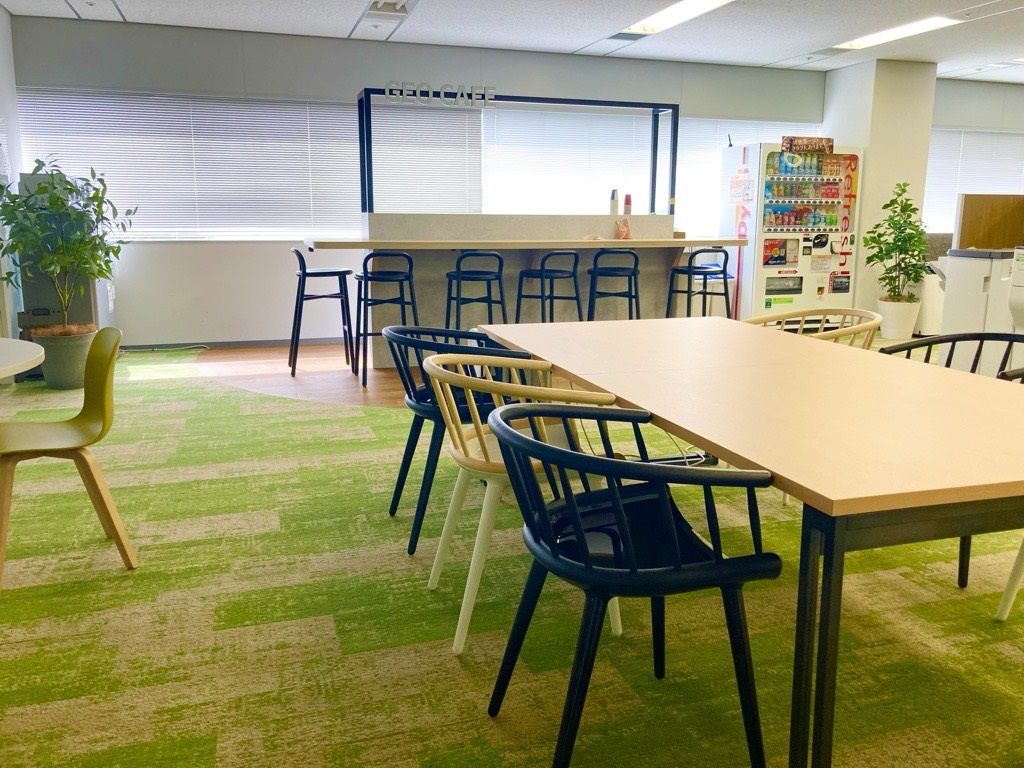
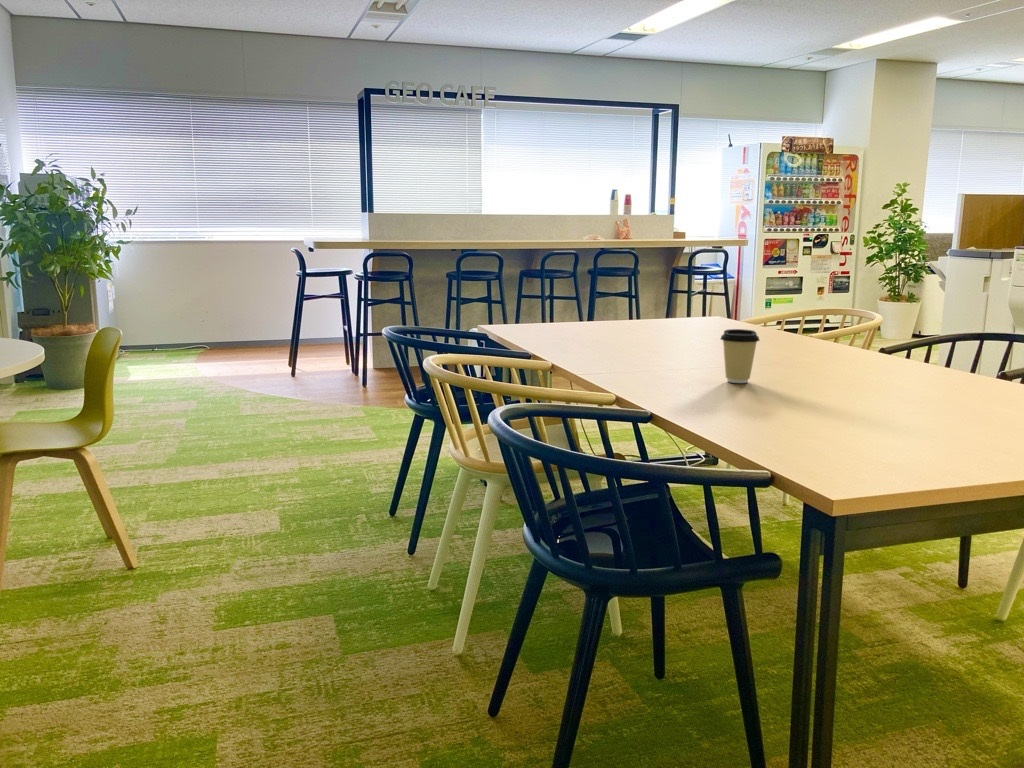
+ coffee cup (738, 356)
